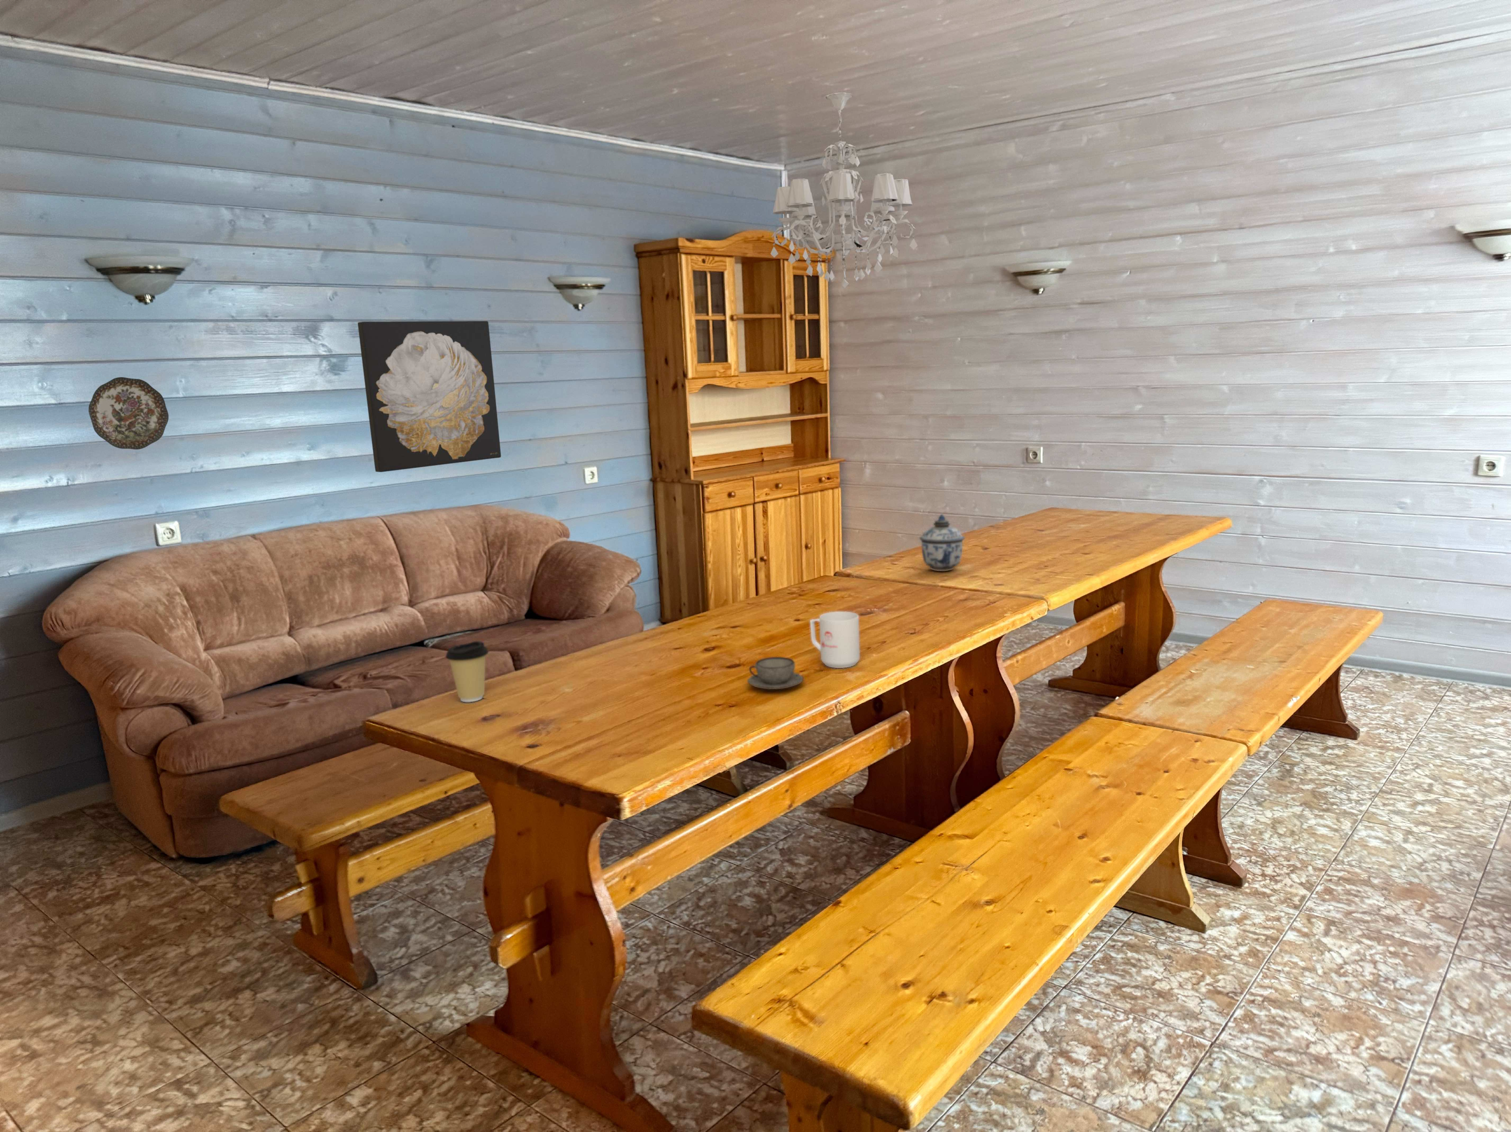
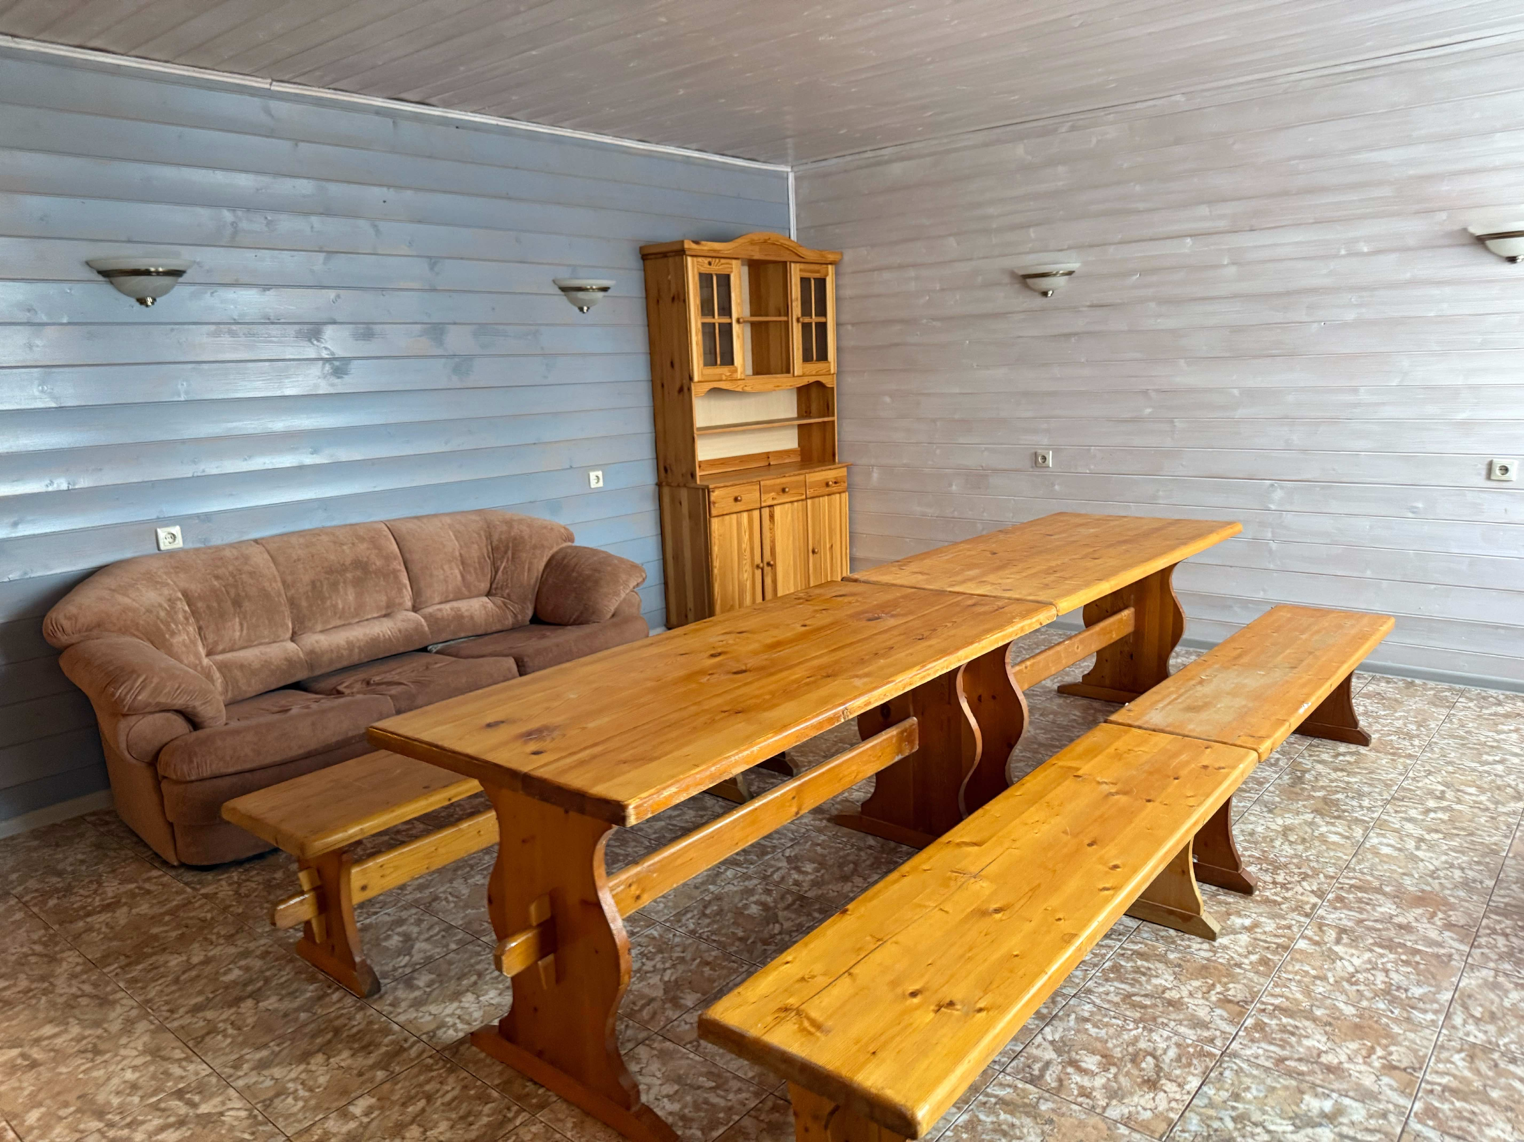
- mug (834, 639)
- decorative plate (128, 414)
- teacup (775, 673)
- chandelier (842, 194)
- wall art (433, 394)
- lidded jar (942, 542)
- coffee cup (469, 672)
